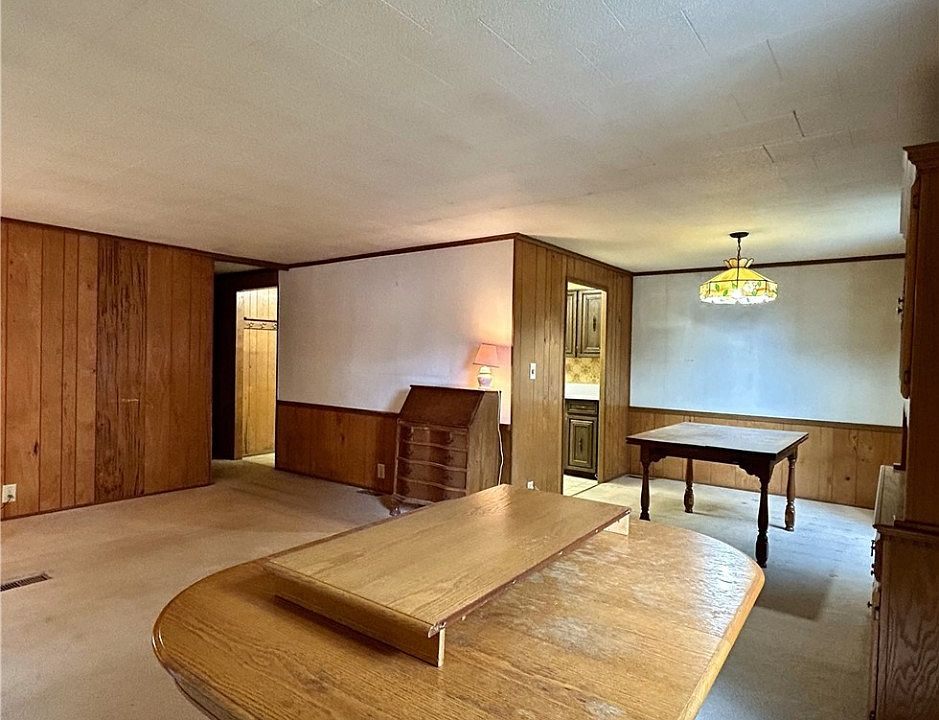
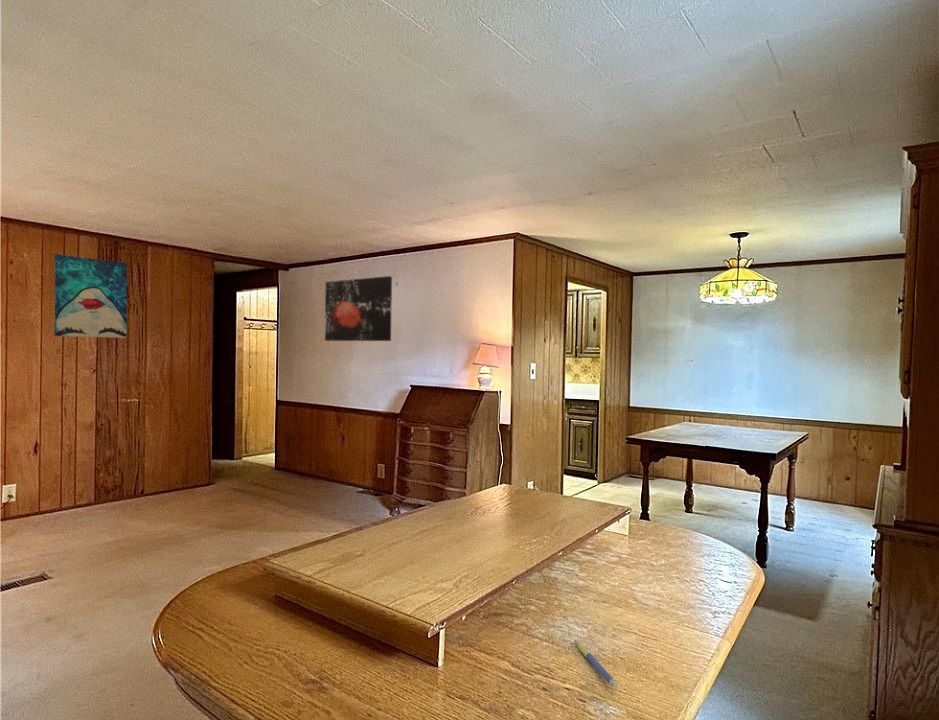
+ wall art (92, 298)
+ wall art (356, 310)
+ pen (593, 661)
